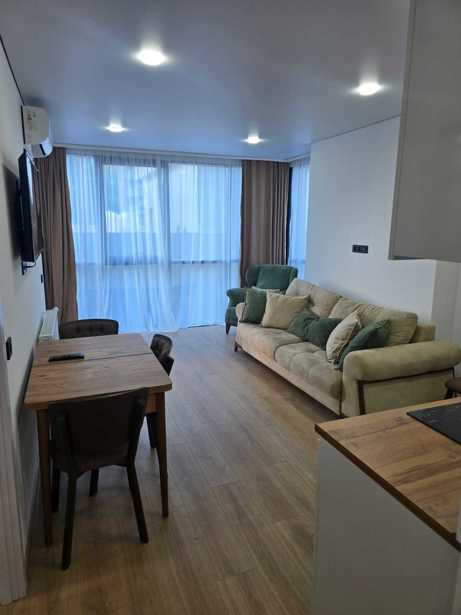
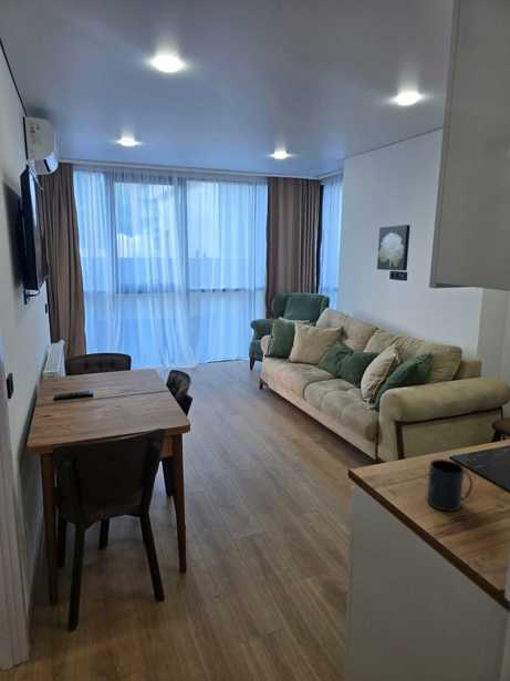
+ mug (450, 484)
+ wall art (393, 248)
